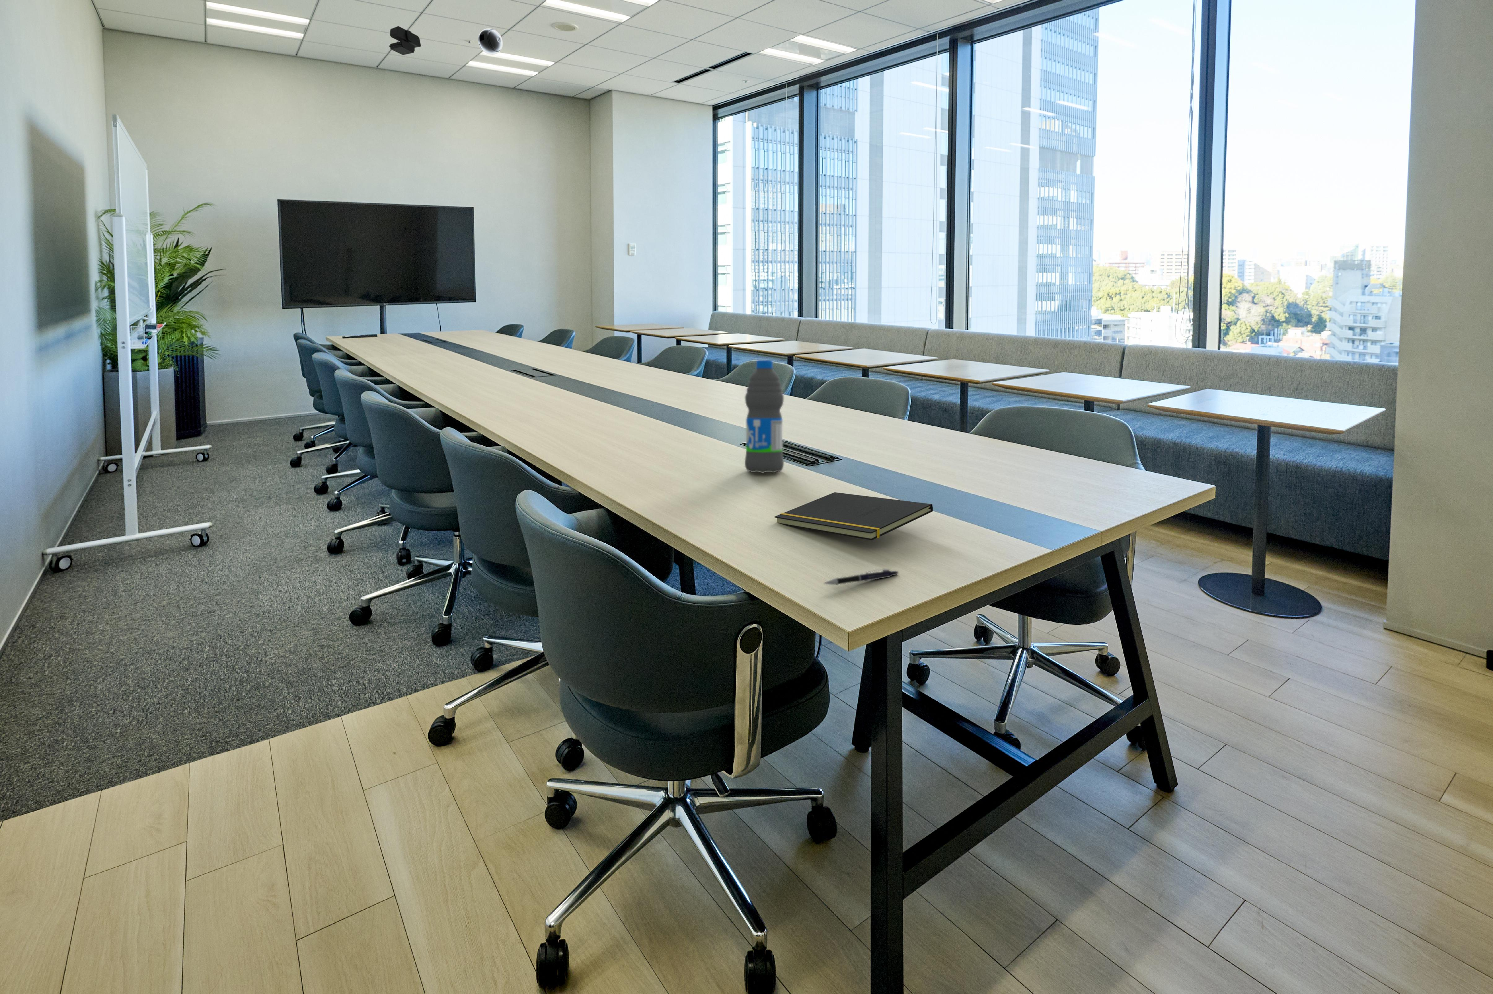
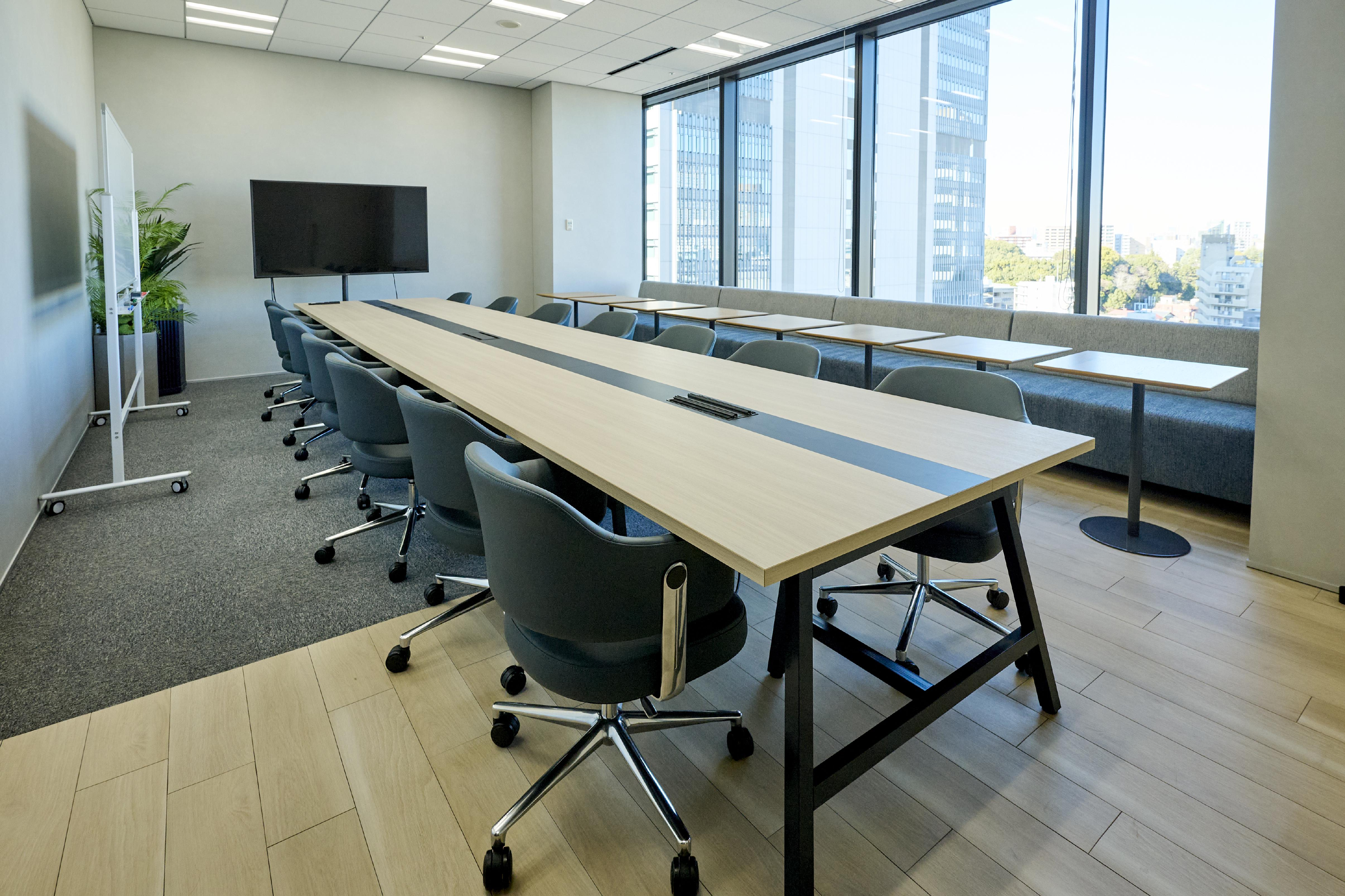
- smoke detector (491, 41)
- notepad (851, 514)
- pen (861, 577)
- water bottle (764, 416)
- security camera (405, 41)
